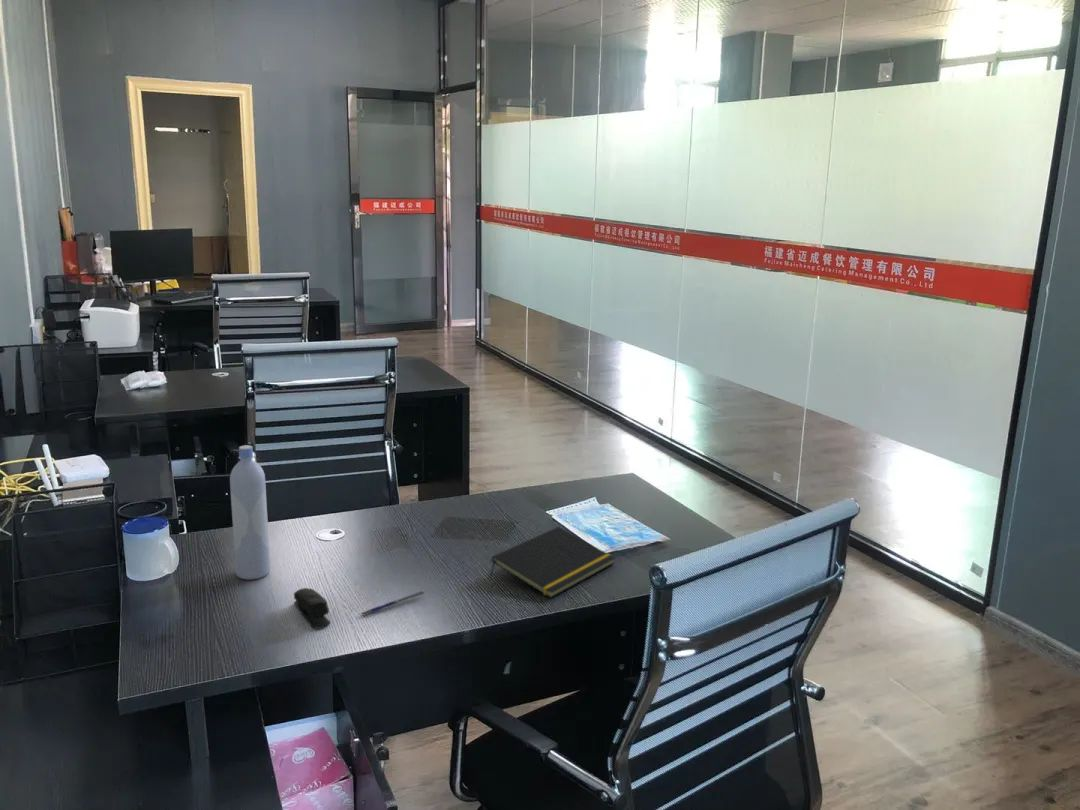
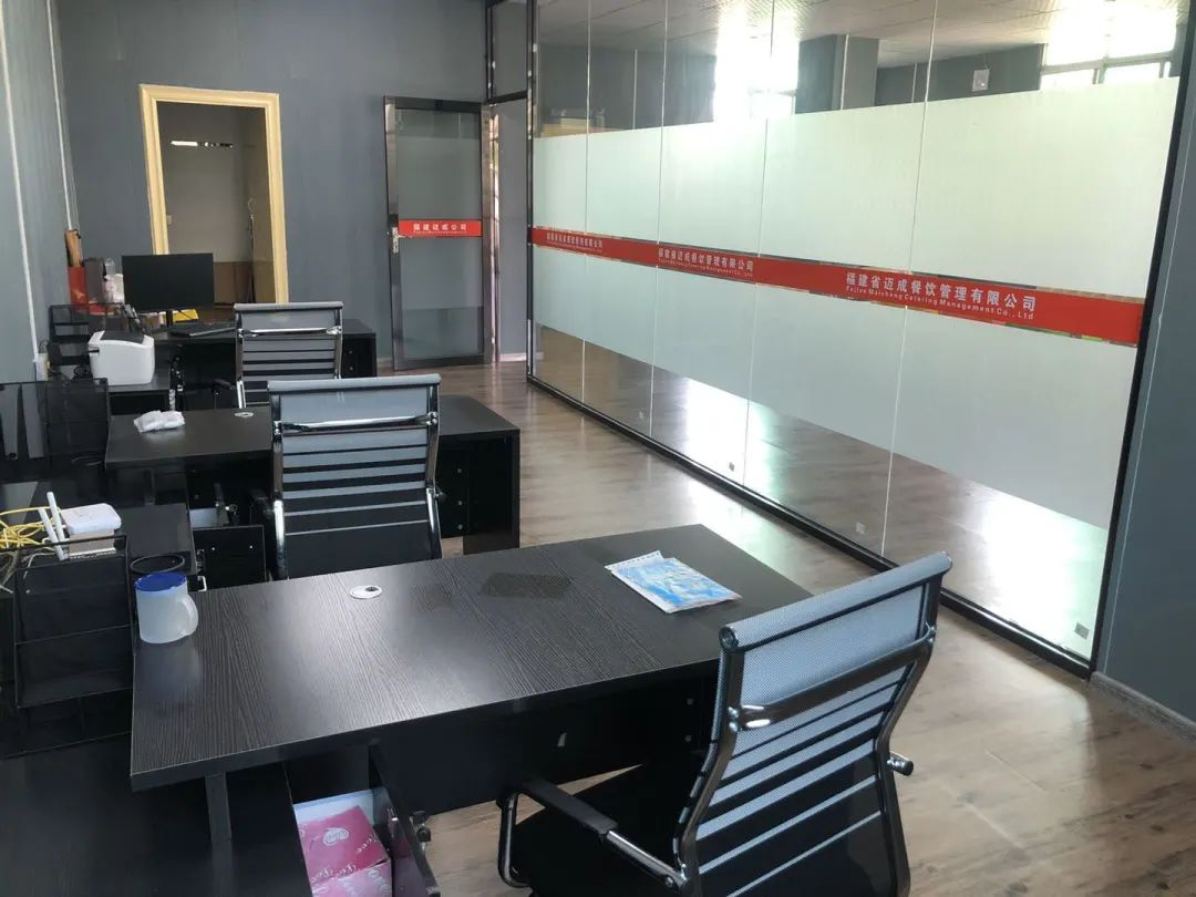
- stapler (311, 602)
- notepad (554, 559)
- pen (394, 602)
- bottle (249, 511)
